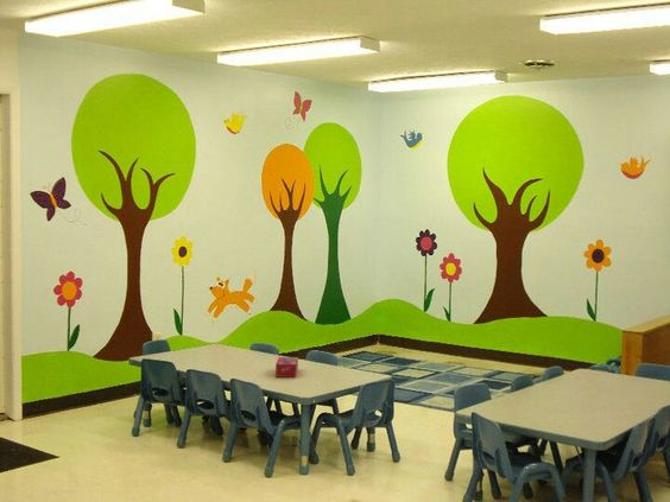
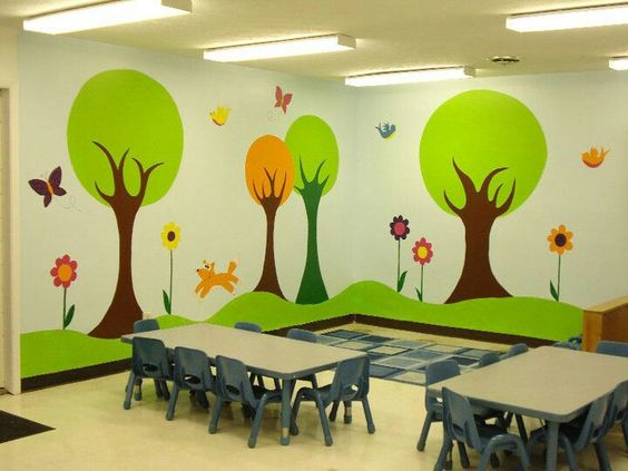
- tissue box (286, 367)
